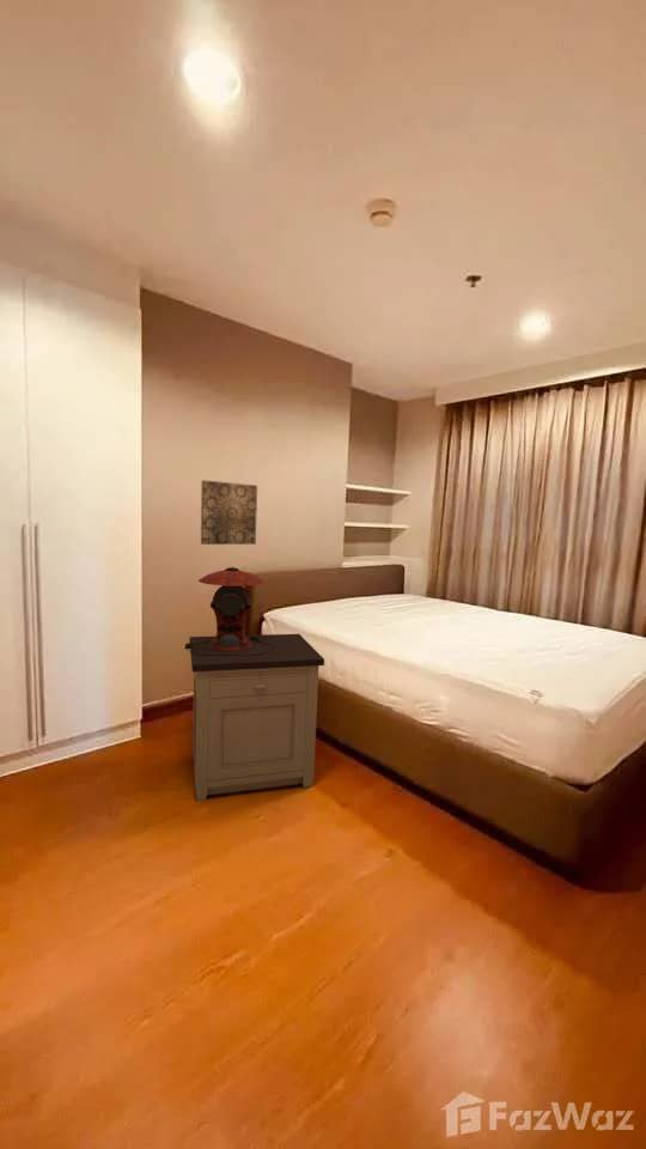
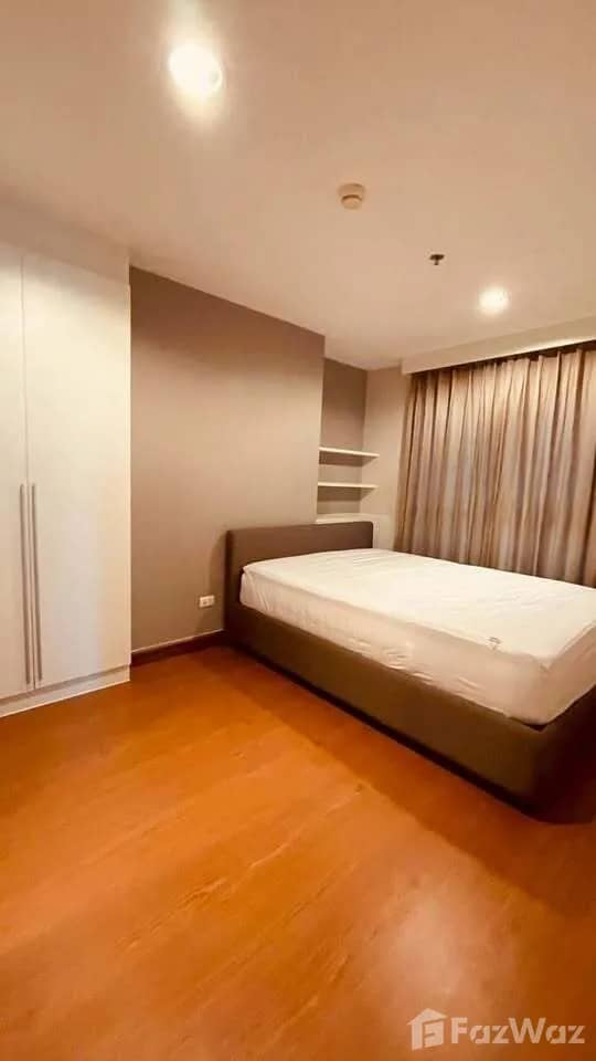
- nightstand (251, 709)
- table lamp (232, 606)
- wall art (230, 513)
